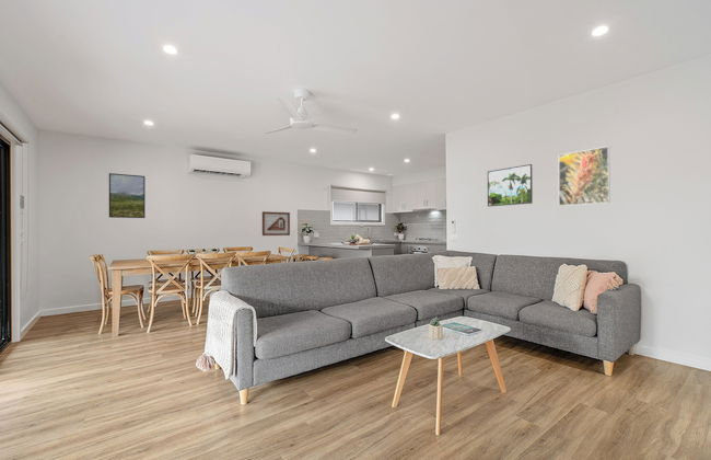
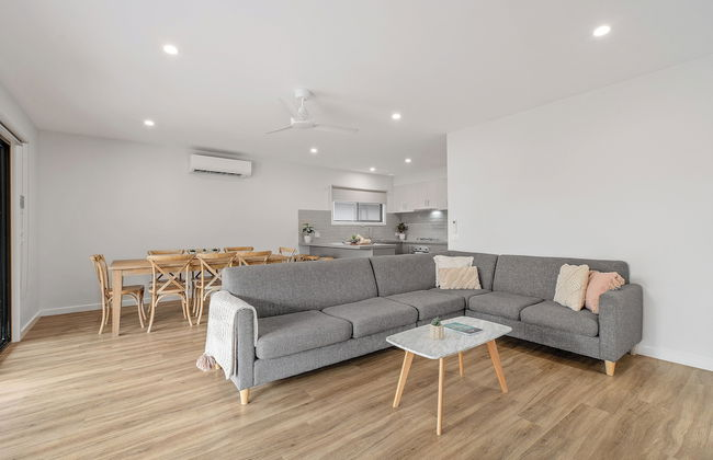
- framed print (508, 186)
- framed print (127, 196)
- picture frame (276, 223)
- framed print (582, 177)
